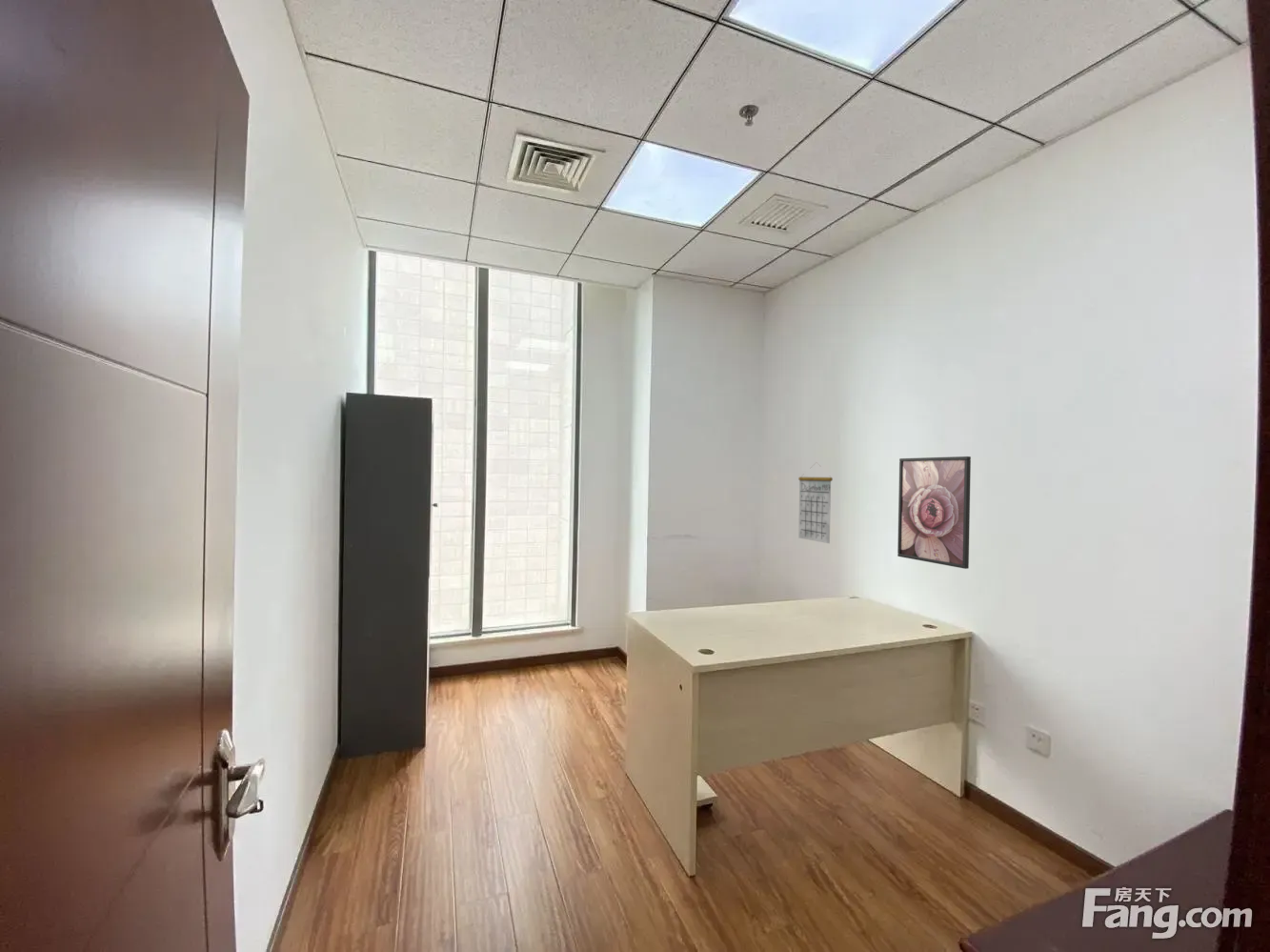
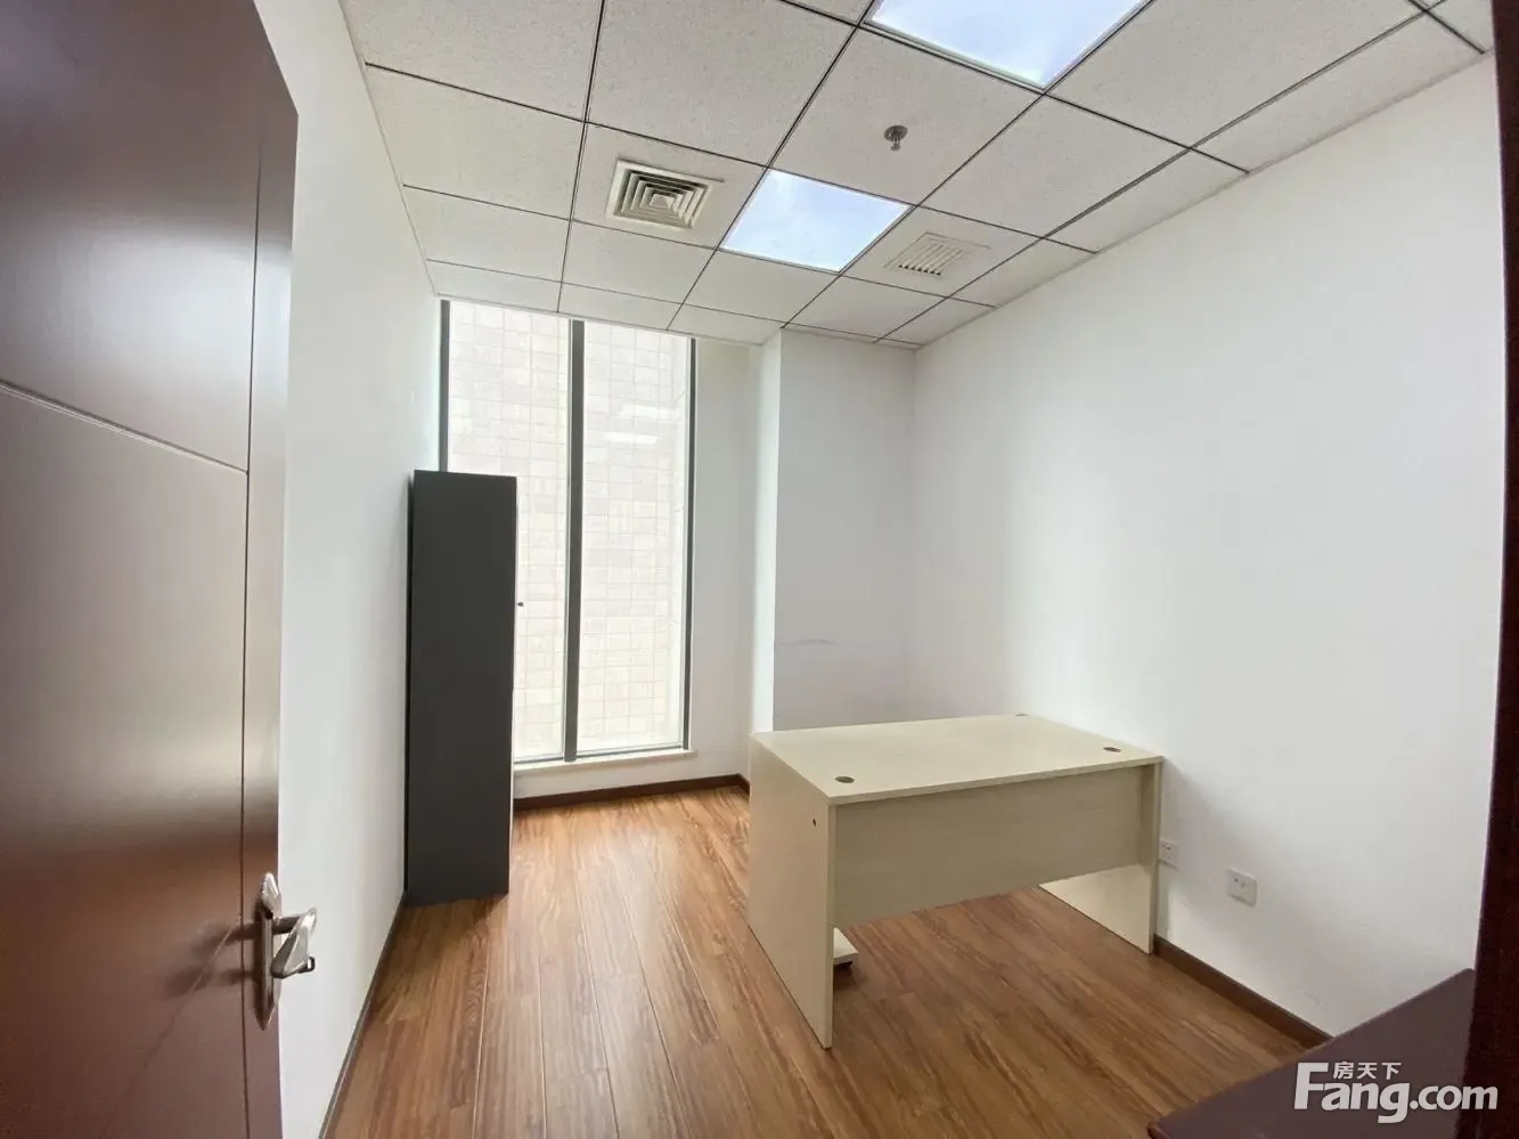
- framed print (931, 510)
- calendar (814, 501)
